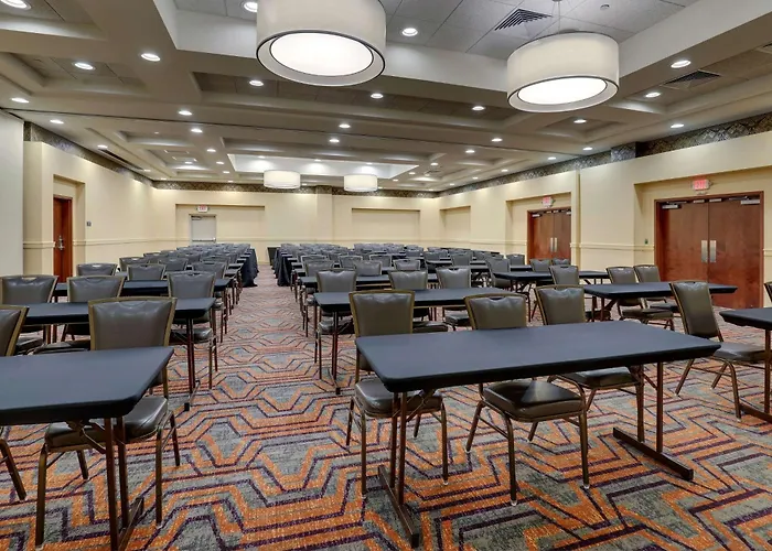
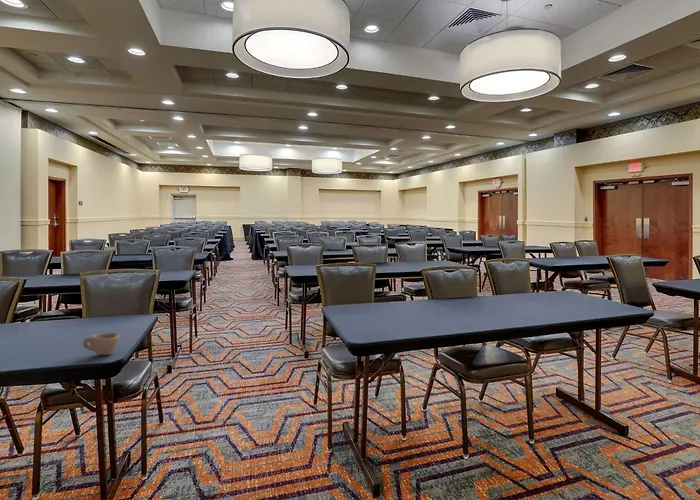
+ cup (101, 345)
